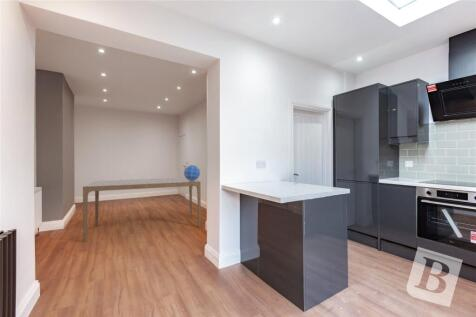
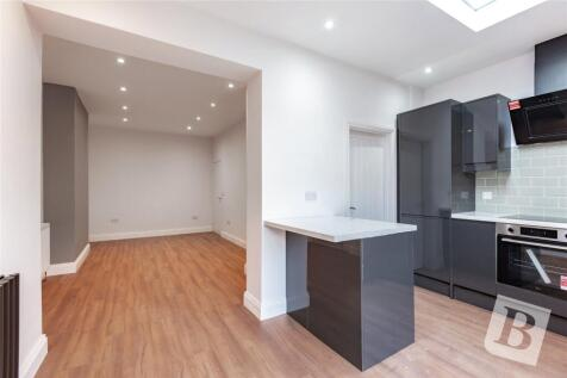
- dining table (144, 188)
- decorative globe (192, 172)
